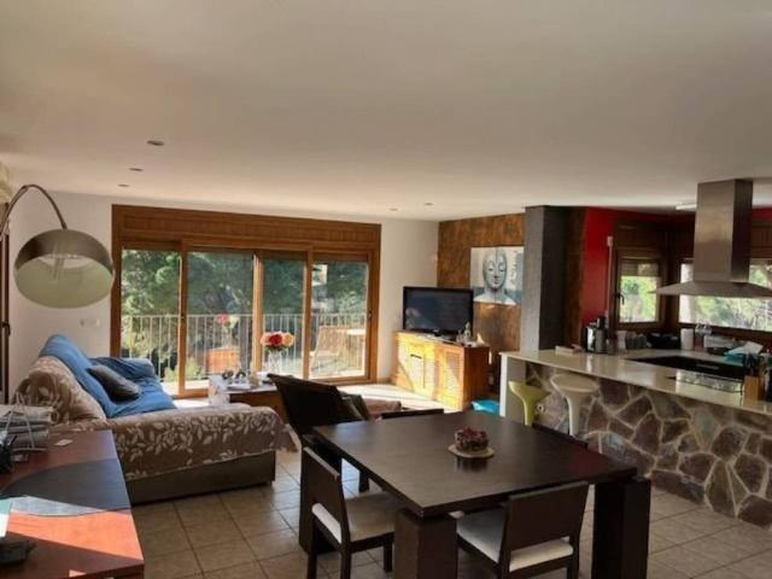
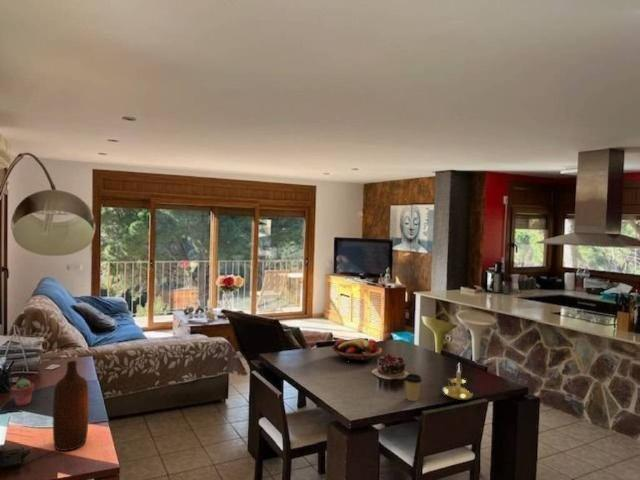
+ candle holder (457, 378)
+ coffee cup (412, 387)
+ potted succulent (22, 391)
+ fruit basket (357, 348)
+ bottle (71, 403)
